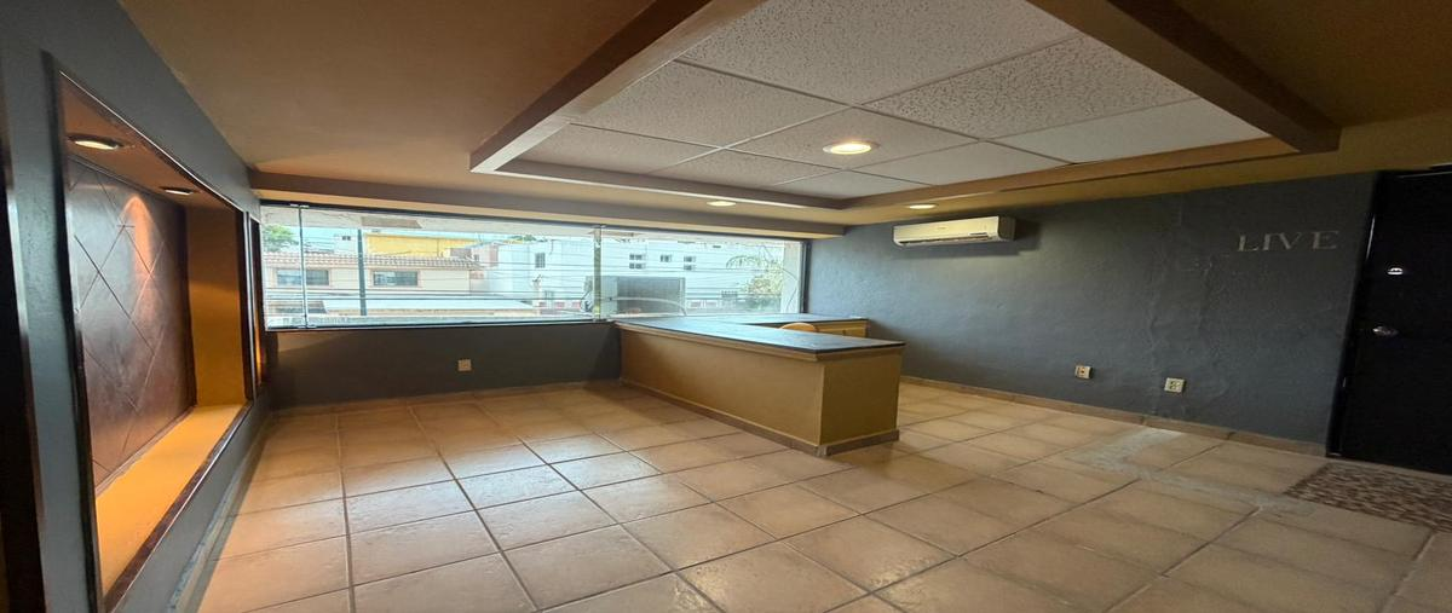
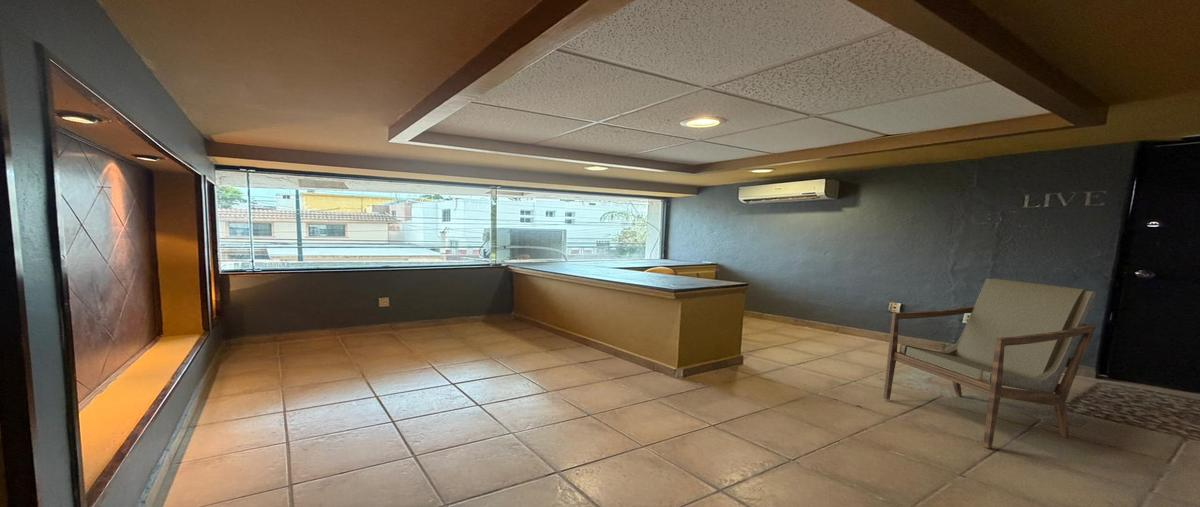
+ armchair (985, 350)
